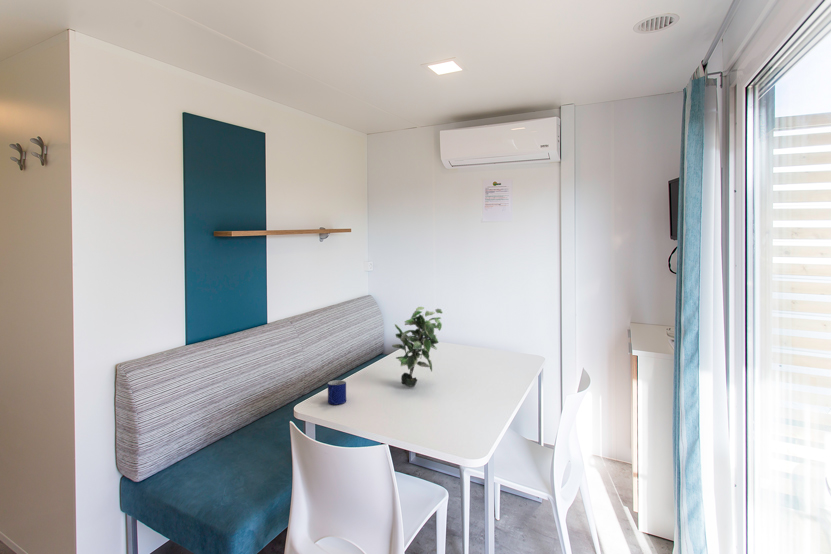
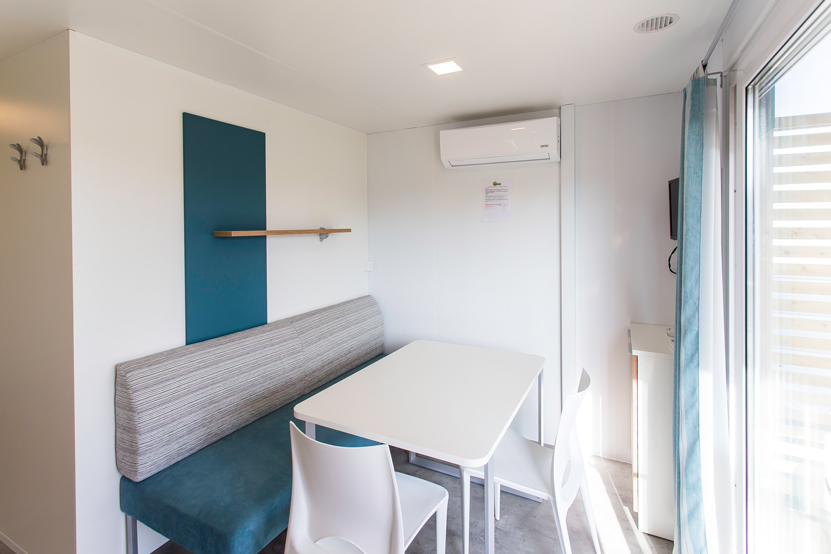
- potted plant (419, 346)
- mug (335, 393)
